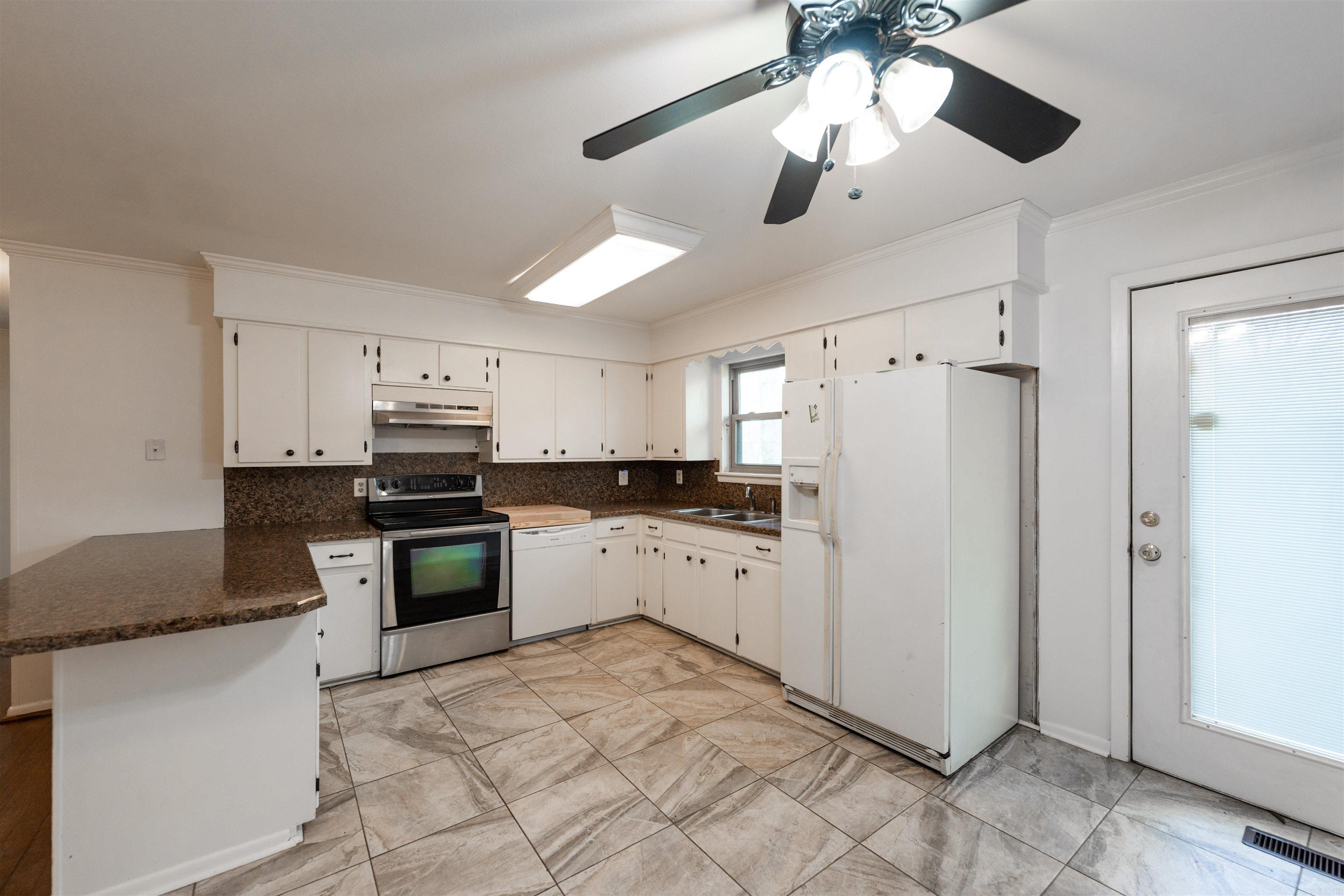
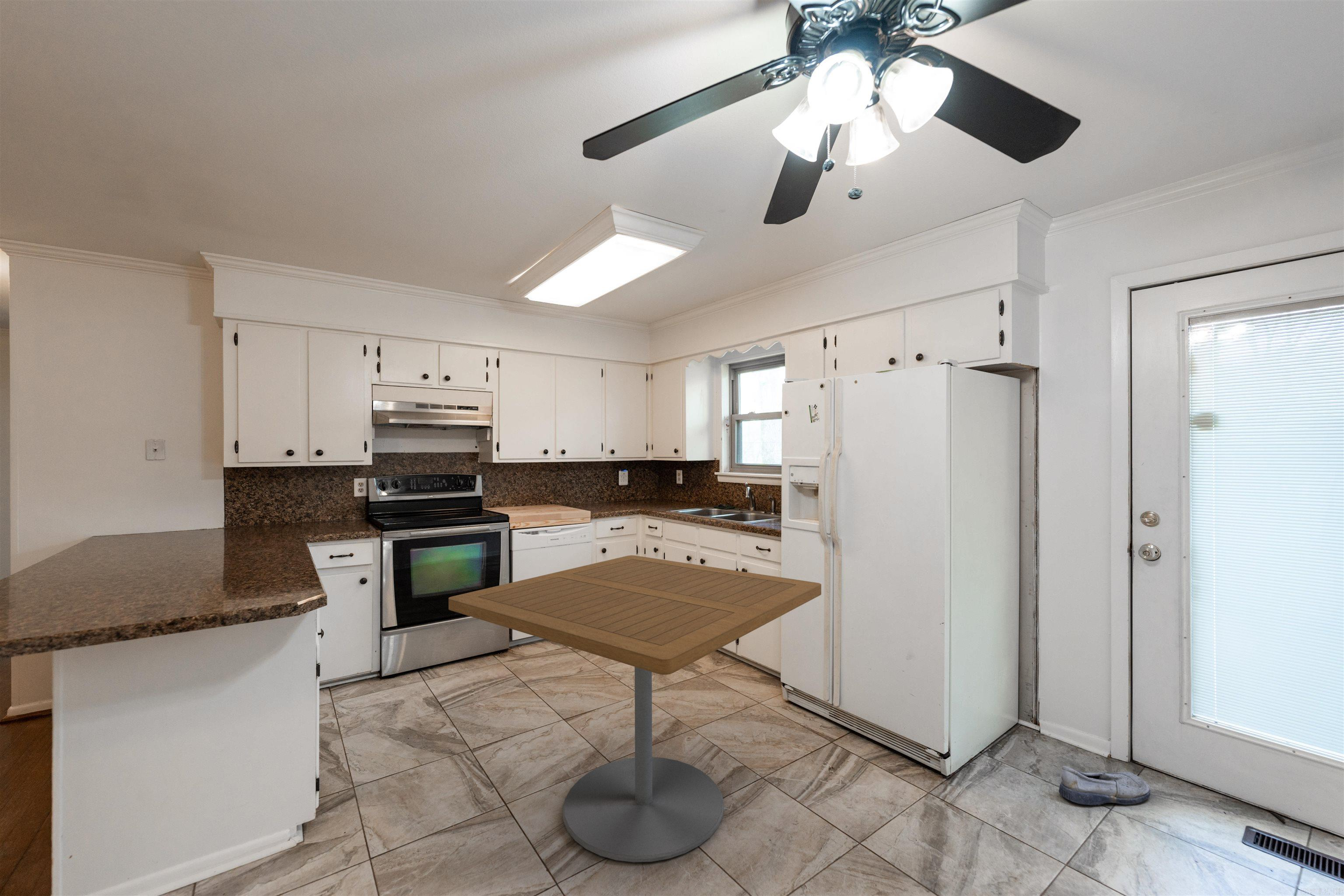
+ shoe (1104, 780)
+ dining table (643, 698)
